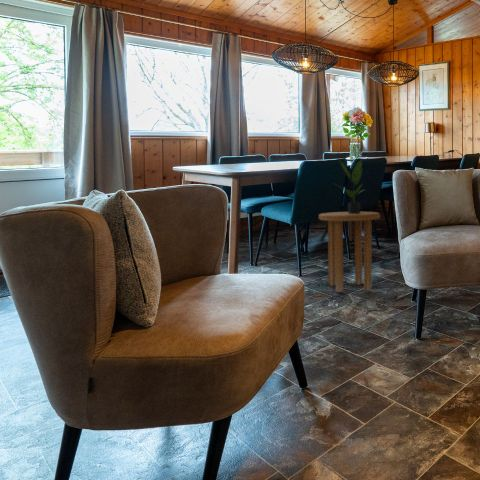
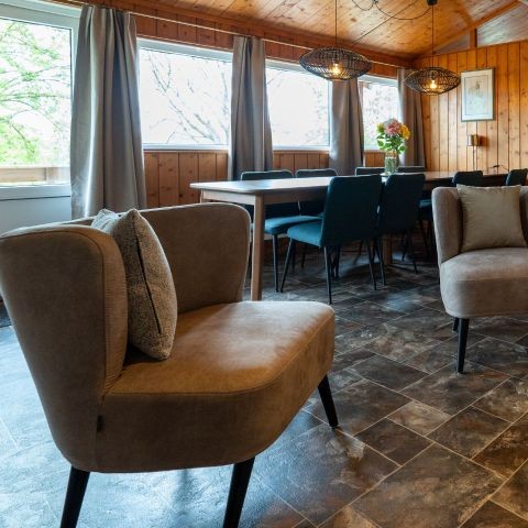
- side table (355, 250)
- potted plant (352, 186)
